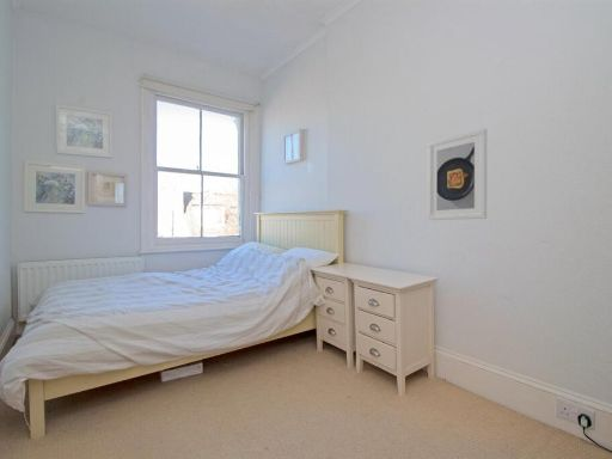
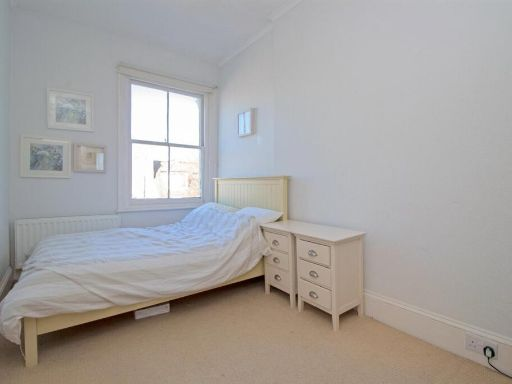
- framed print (454, 177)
